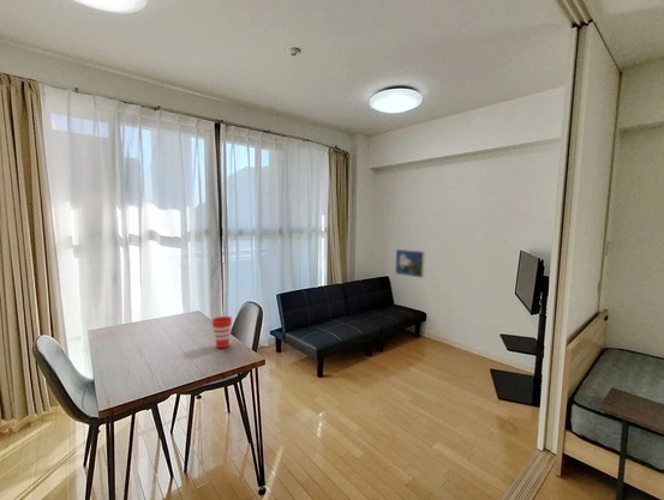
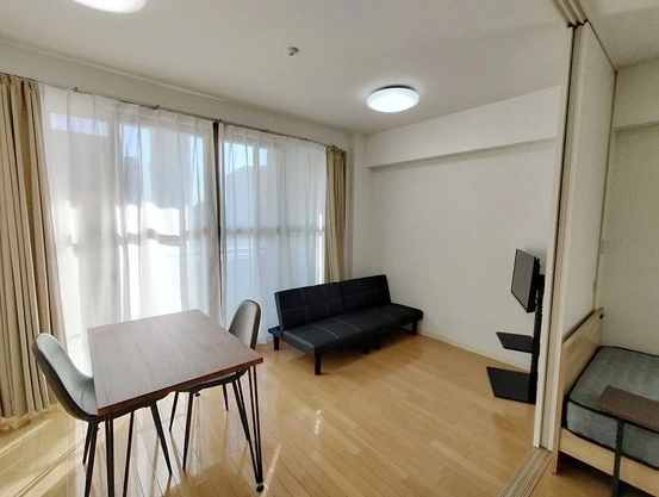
- cup (222, 332)
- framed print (409, 263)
